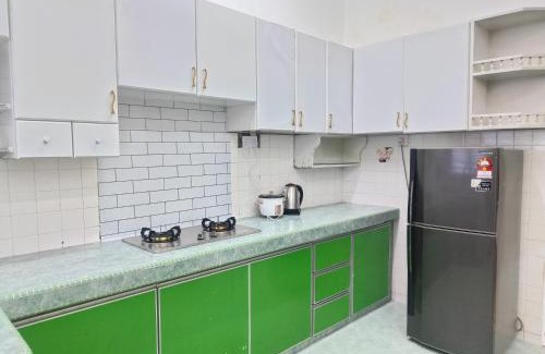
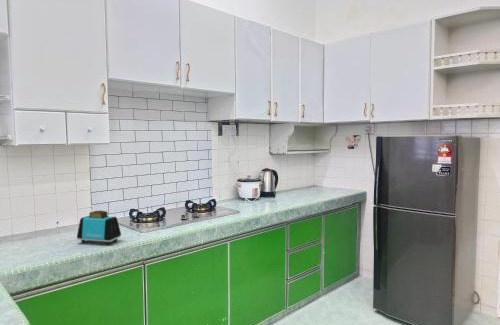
+ toaster (98, 226)
